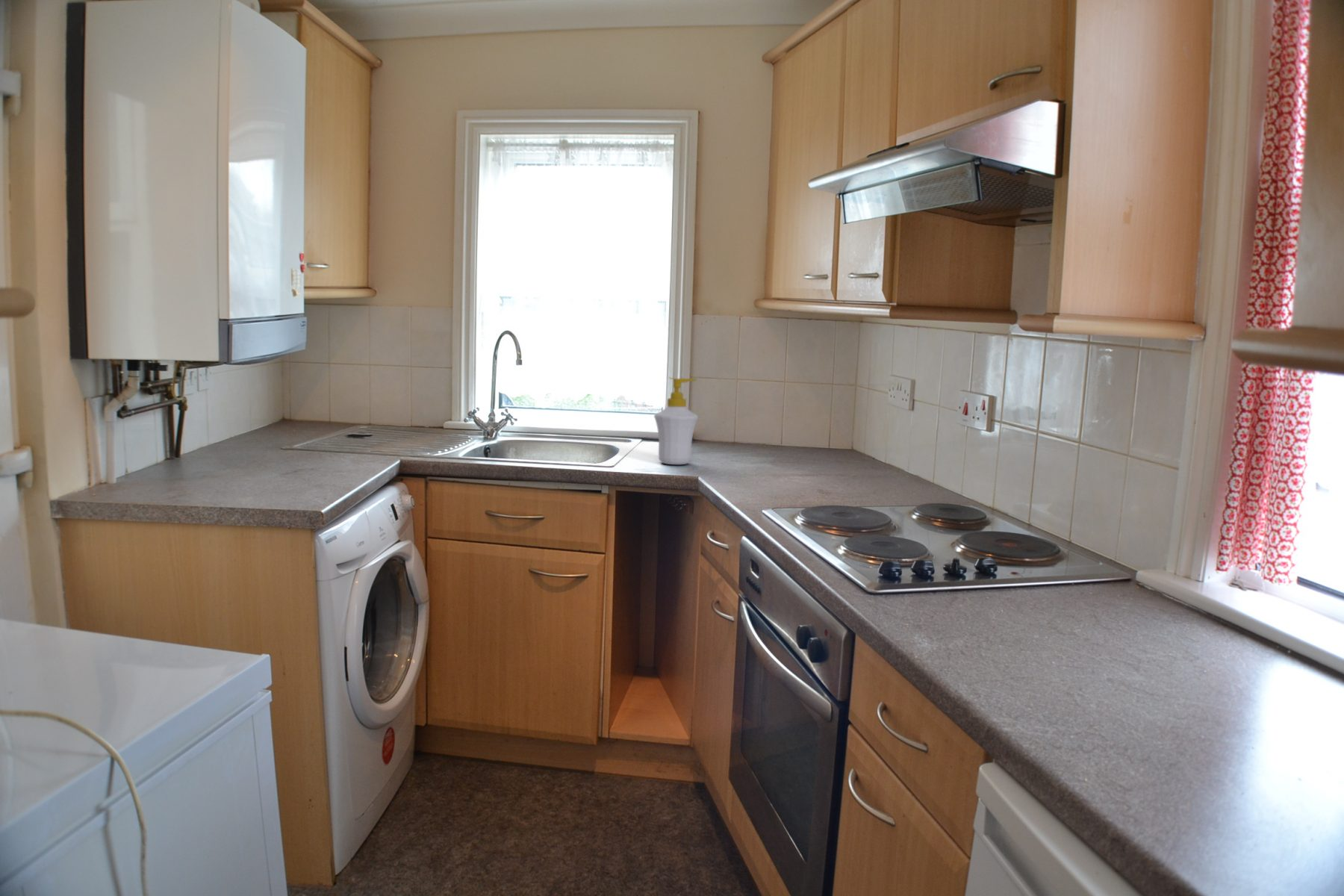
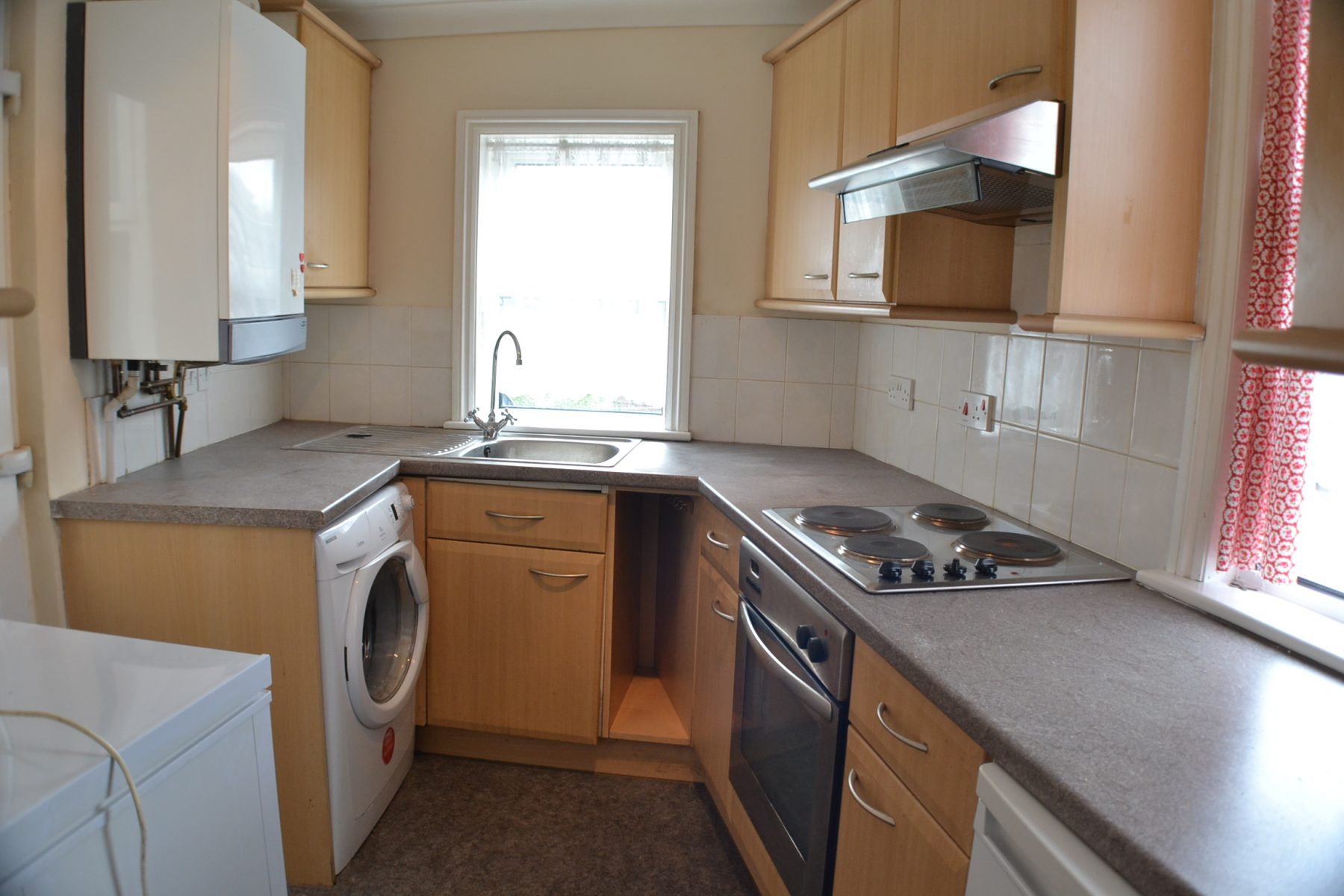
- soap bottle (676, 420)
